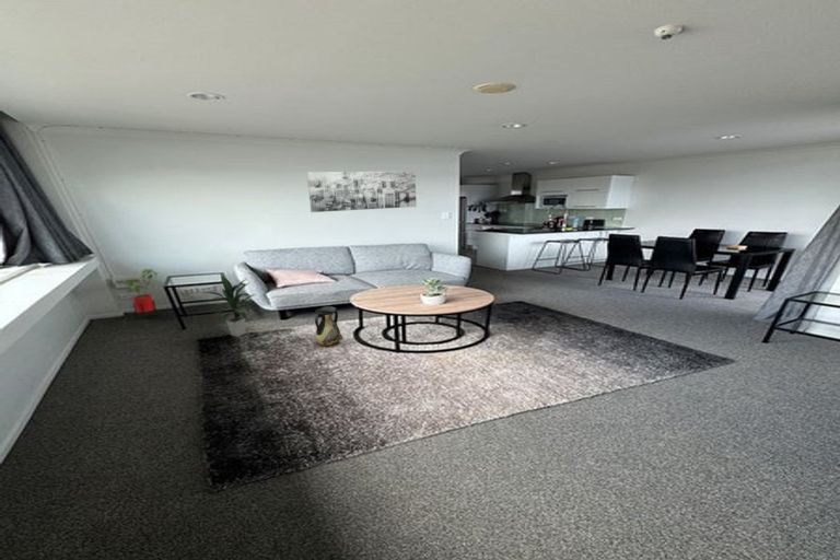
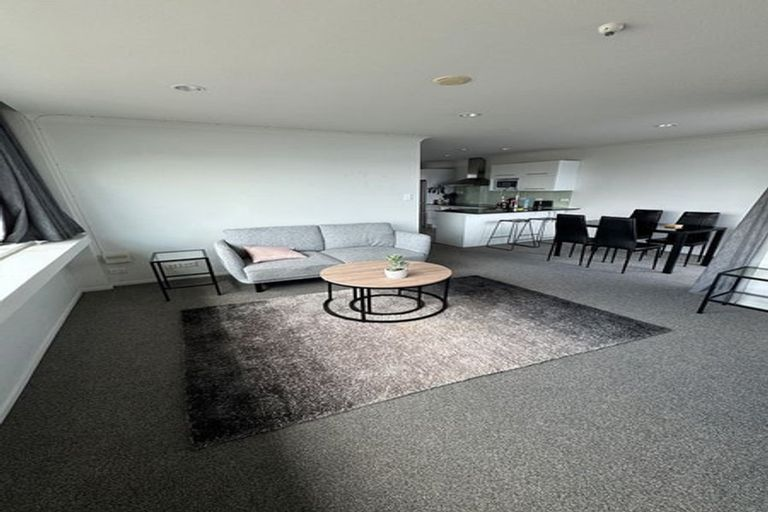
- house plant (143, 294)
- indoor plant (235, 305)
- vase (327, 325)
- wall art (365, 190)
